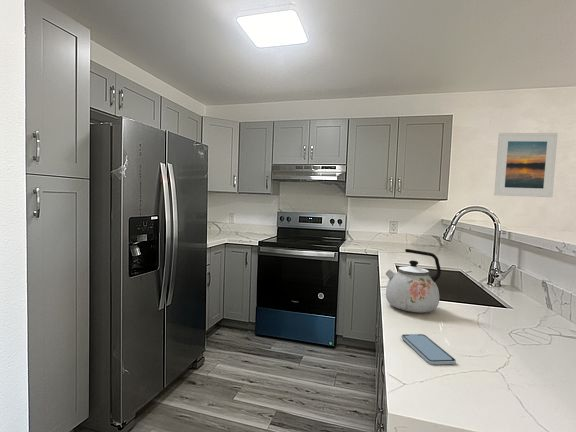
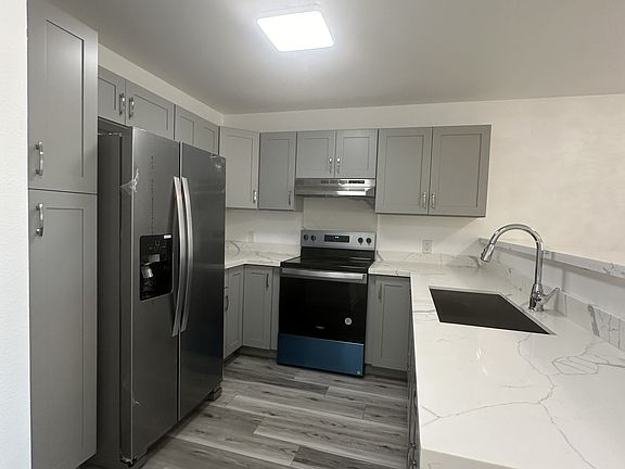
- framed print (525, 164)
- smartphone (426, 347)
- kettle (412, 278)
